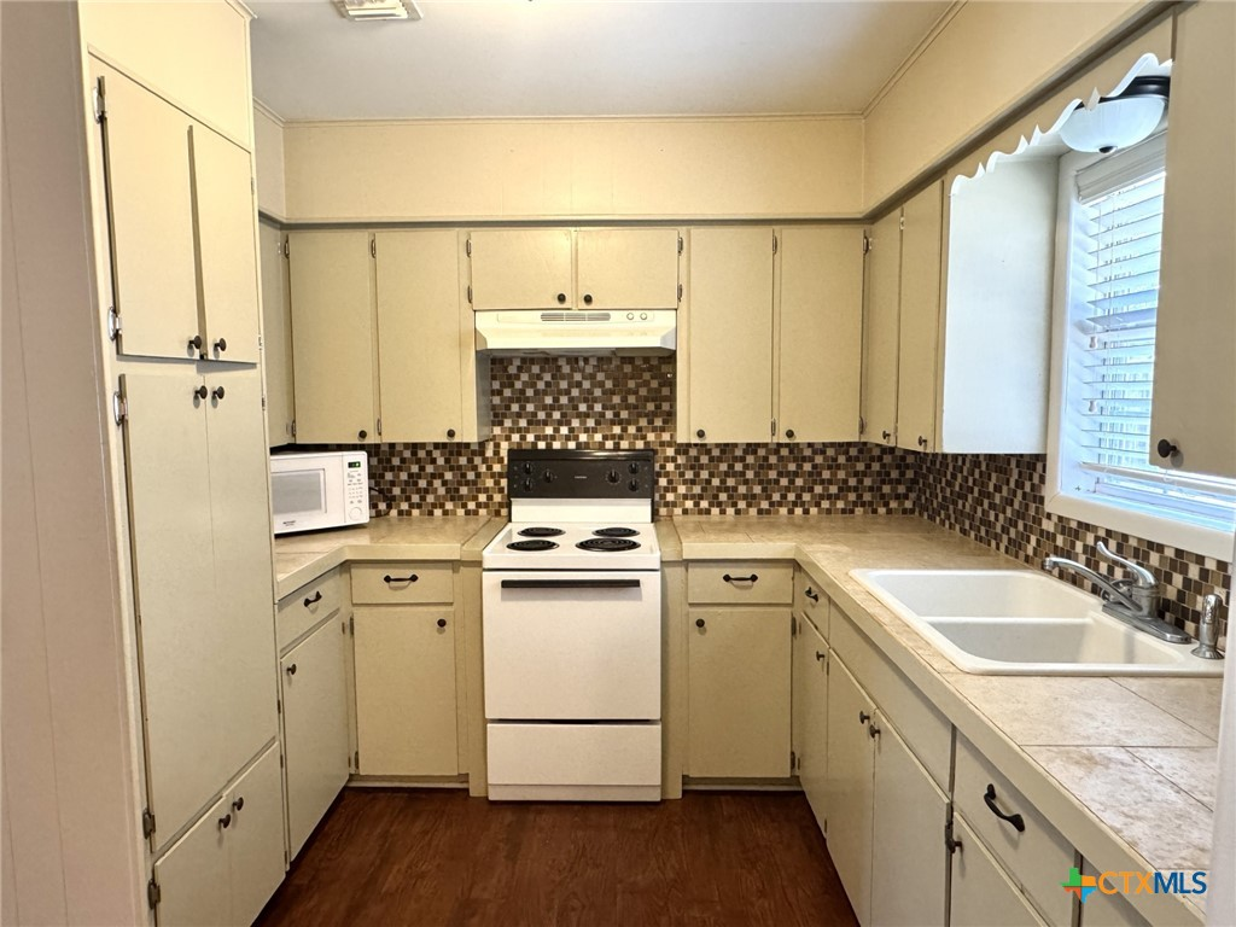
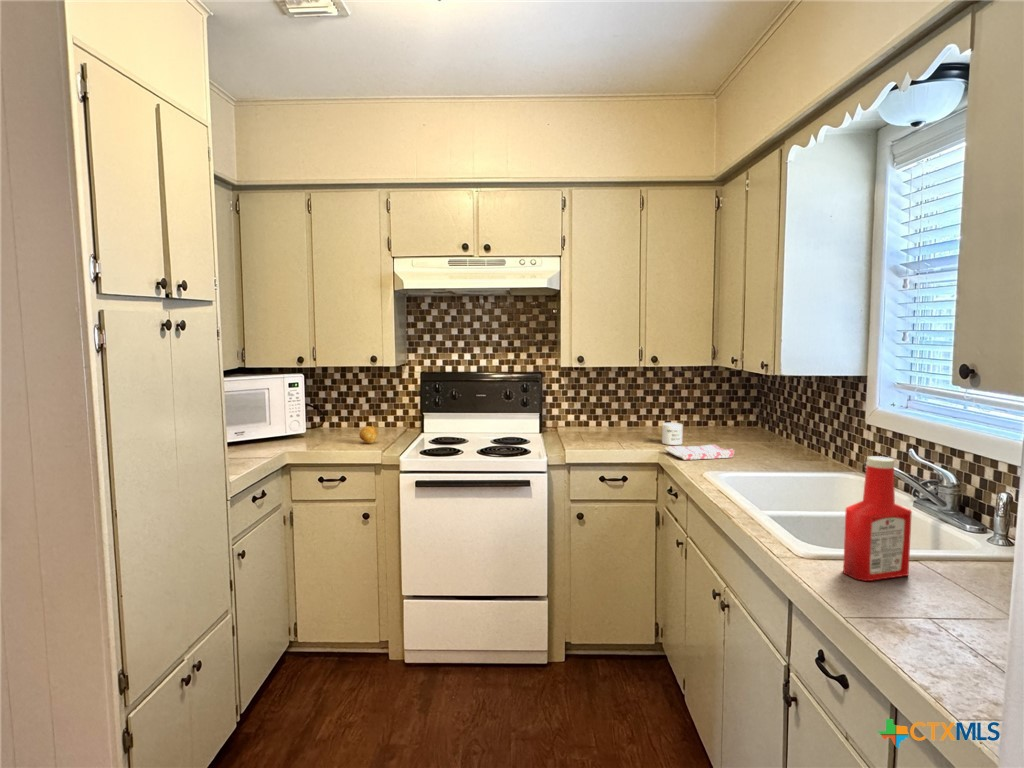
+ fruit (368, 434)
+ soap bottle (878, 516)
+ dish towel (698, 450)
+ mug (670, 433)
